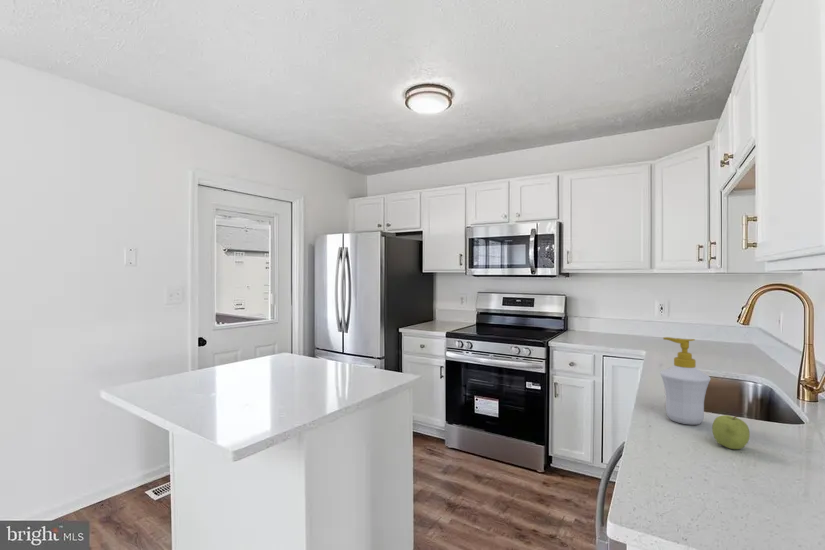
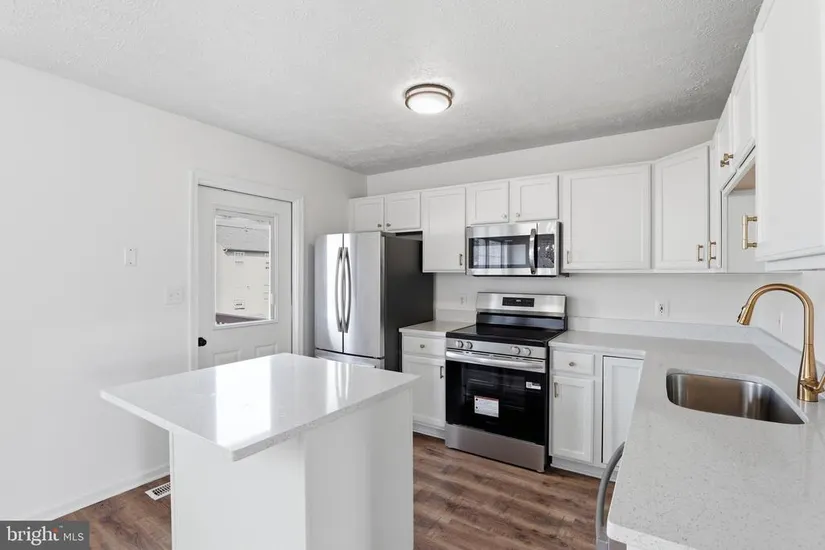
- soap bottle (684, 379)
- fruit (730, 430)
